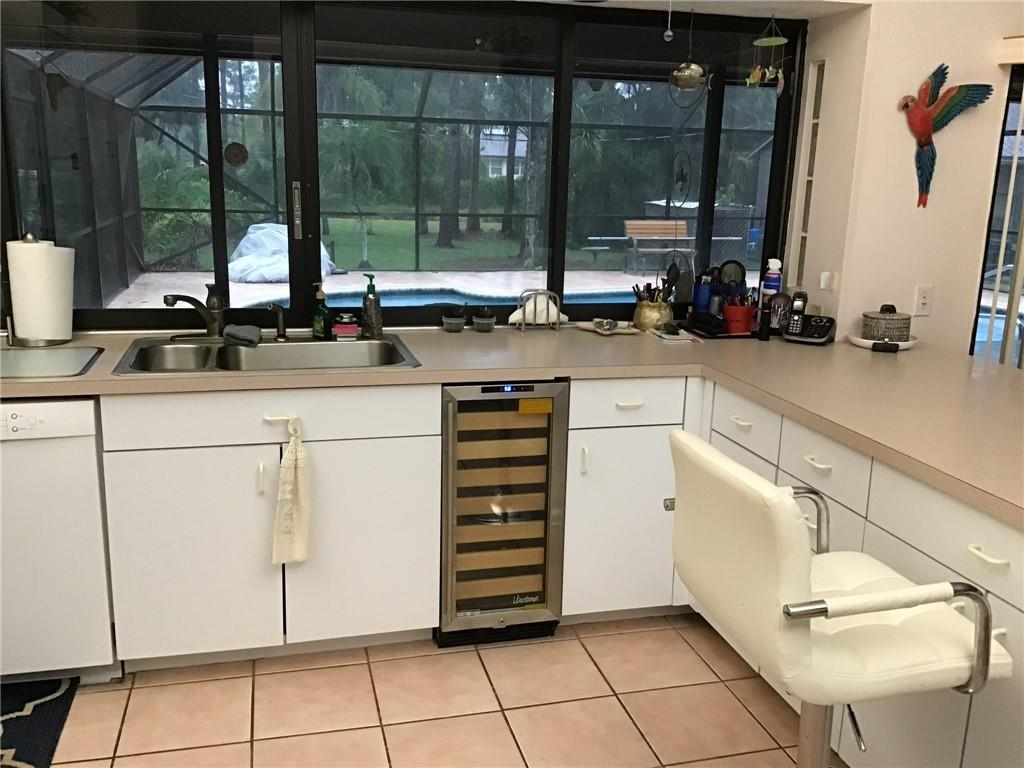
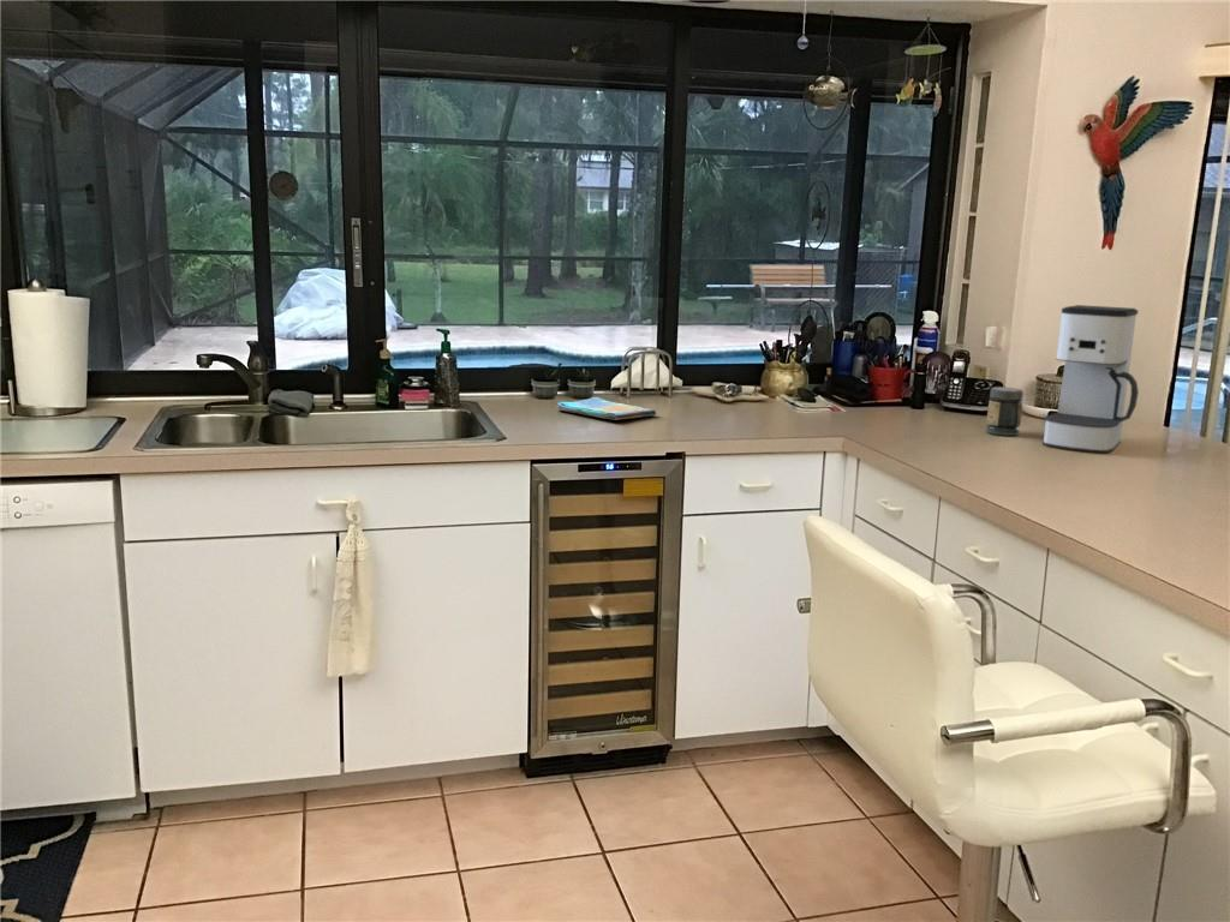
+ jar (1004, 411)
+ dish towel (605, 408)
+ coffee maker (1095, 377)
